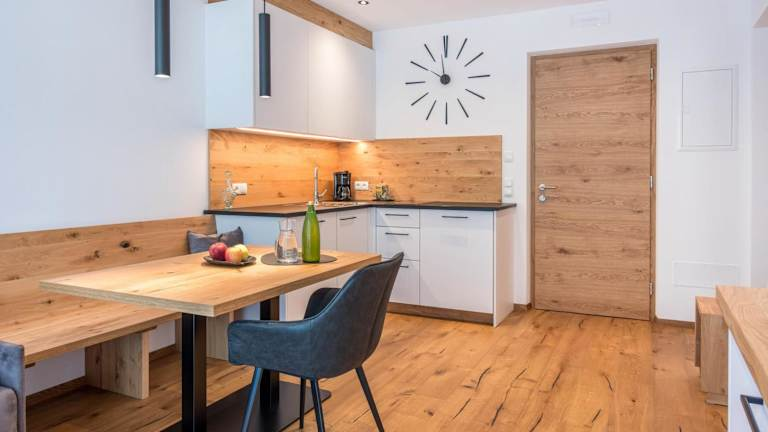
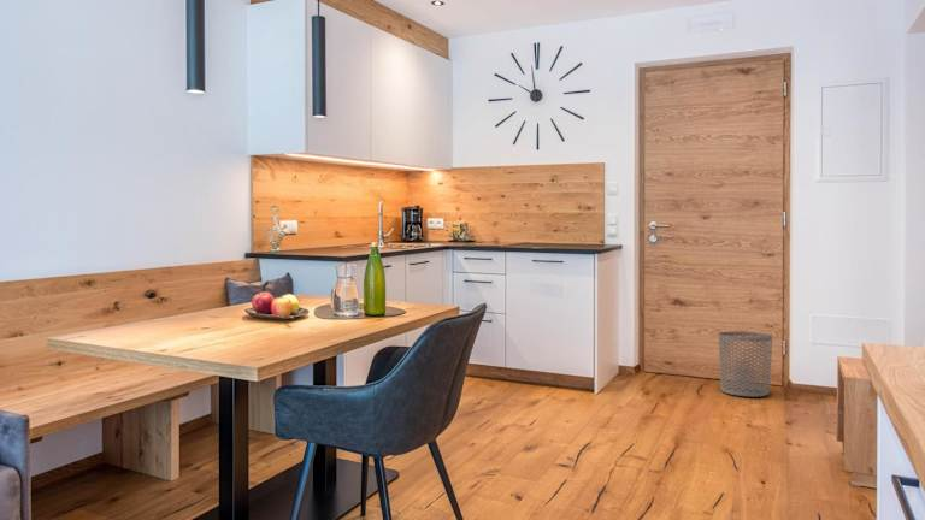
+ waste bin (744, 364)
